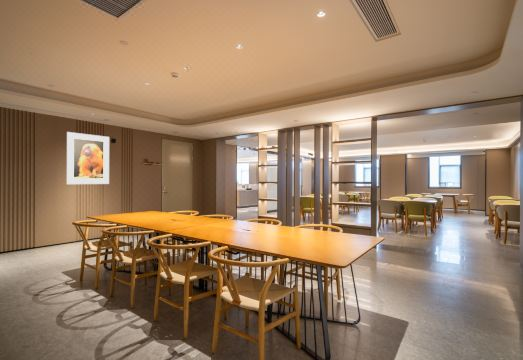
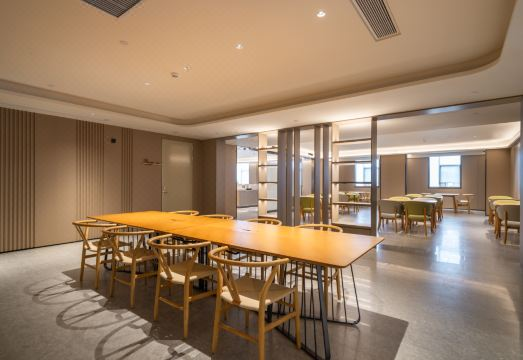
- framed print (89, 159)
